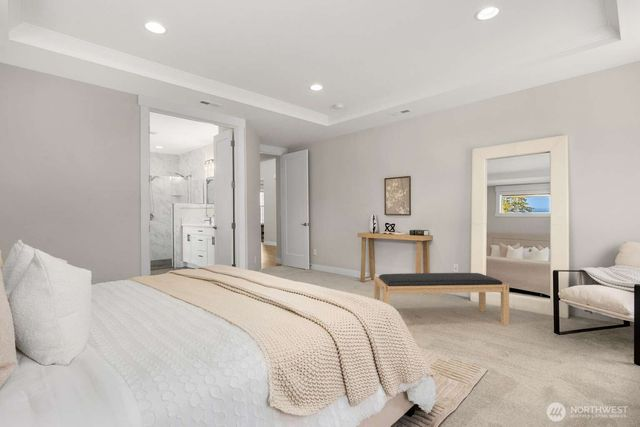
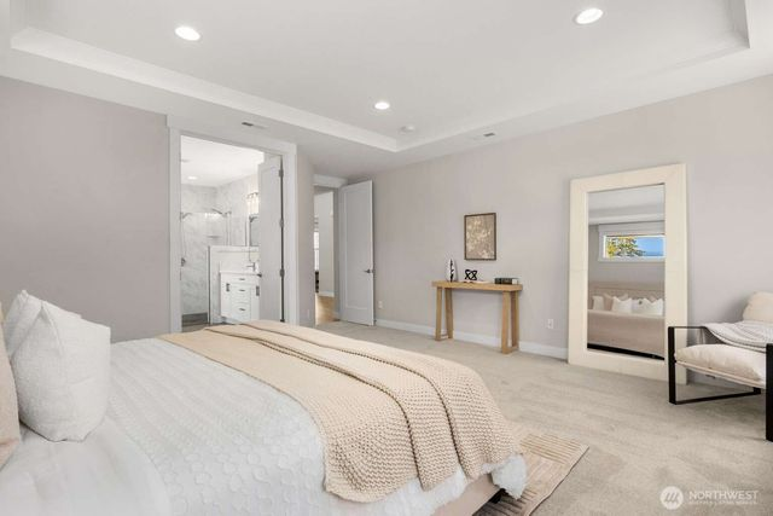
- bench (437, 292)
